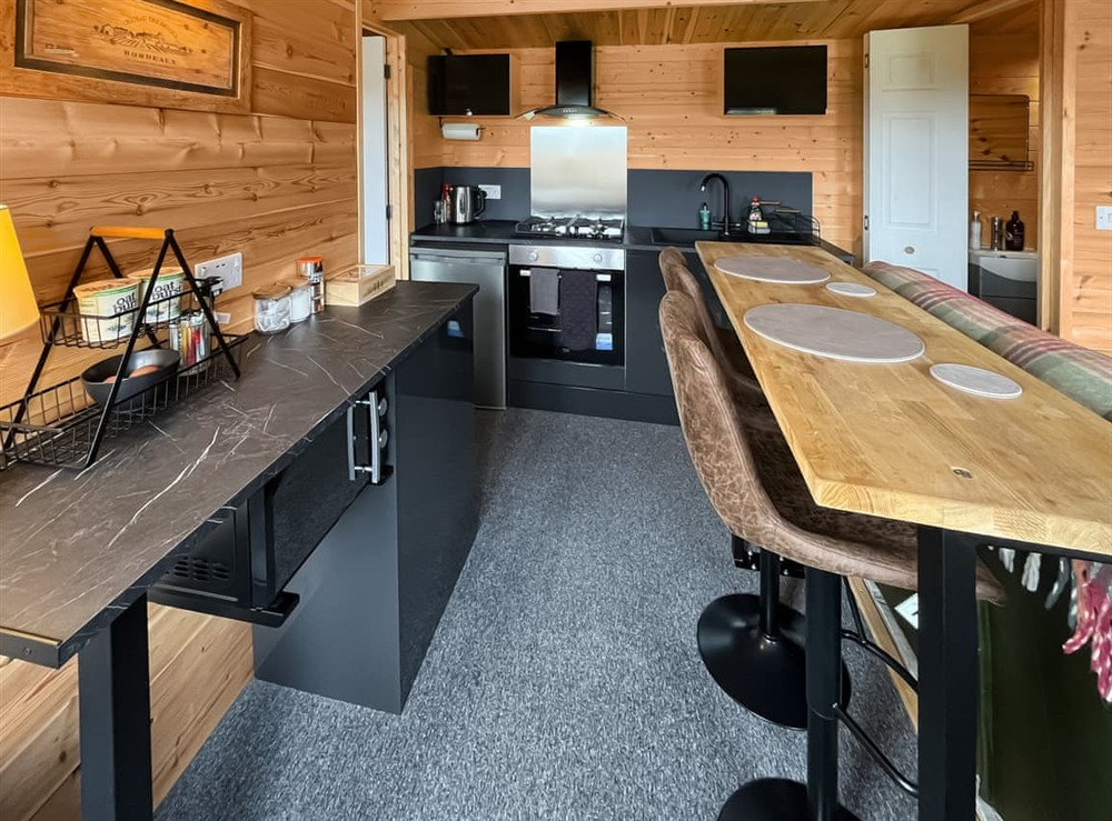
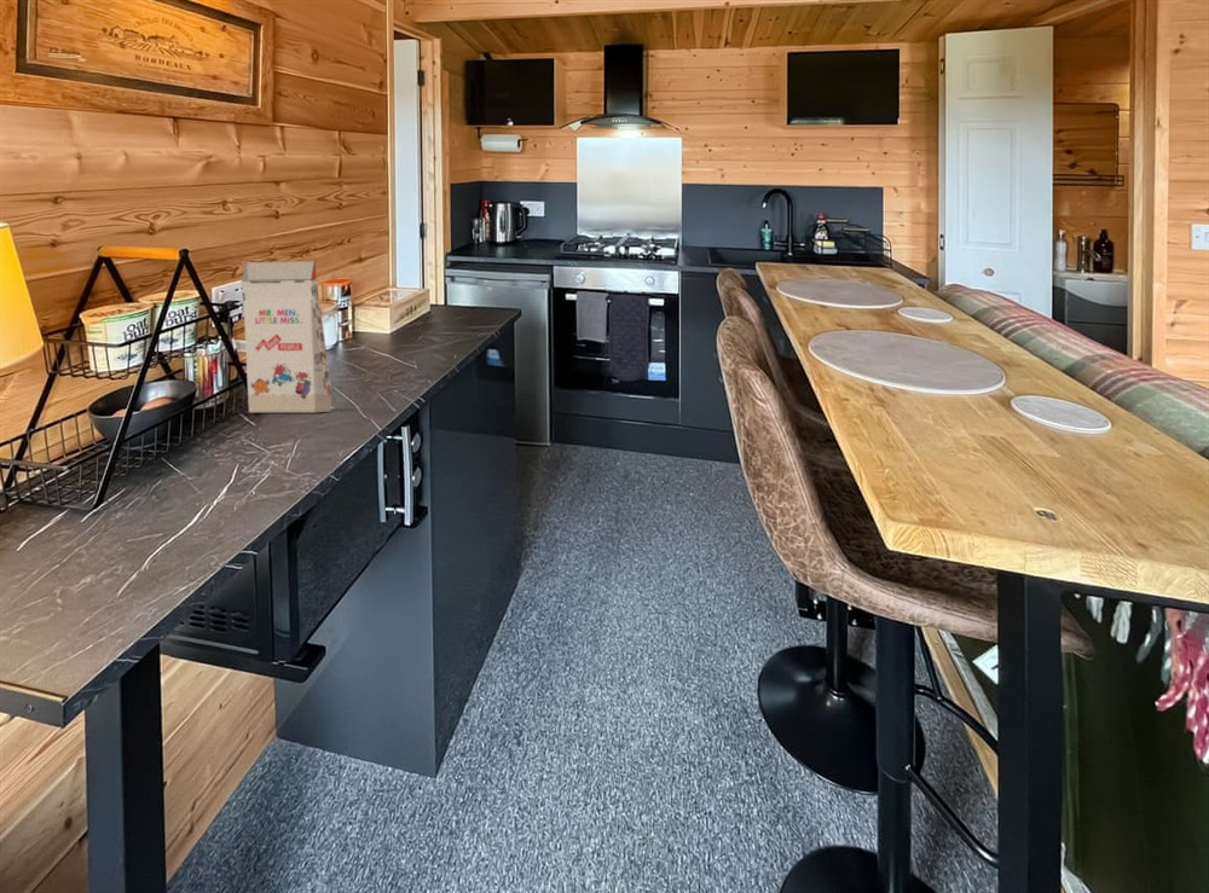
+ gift box (287, 337)
